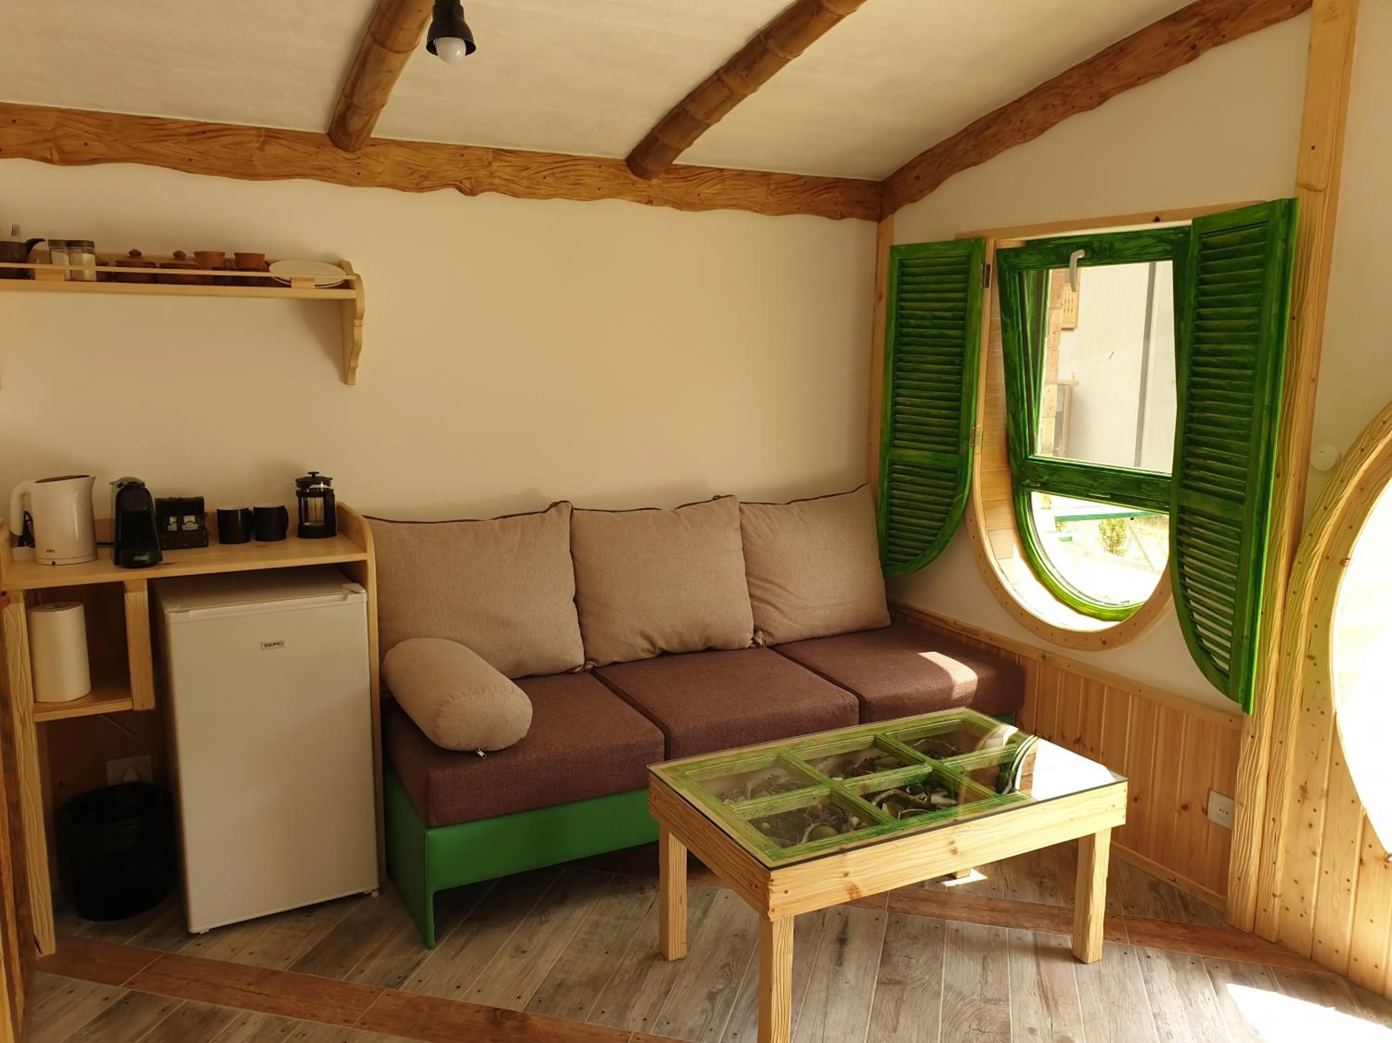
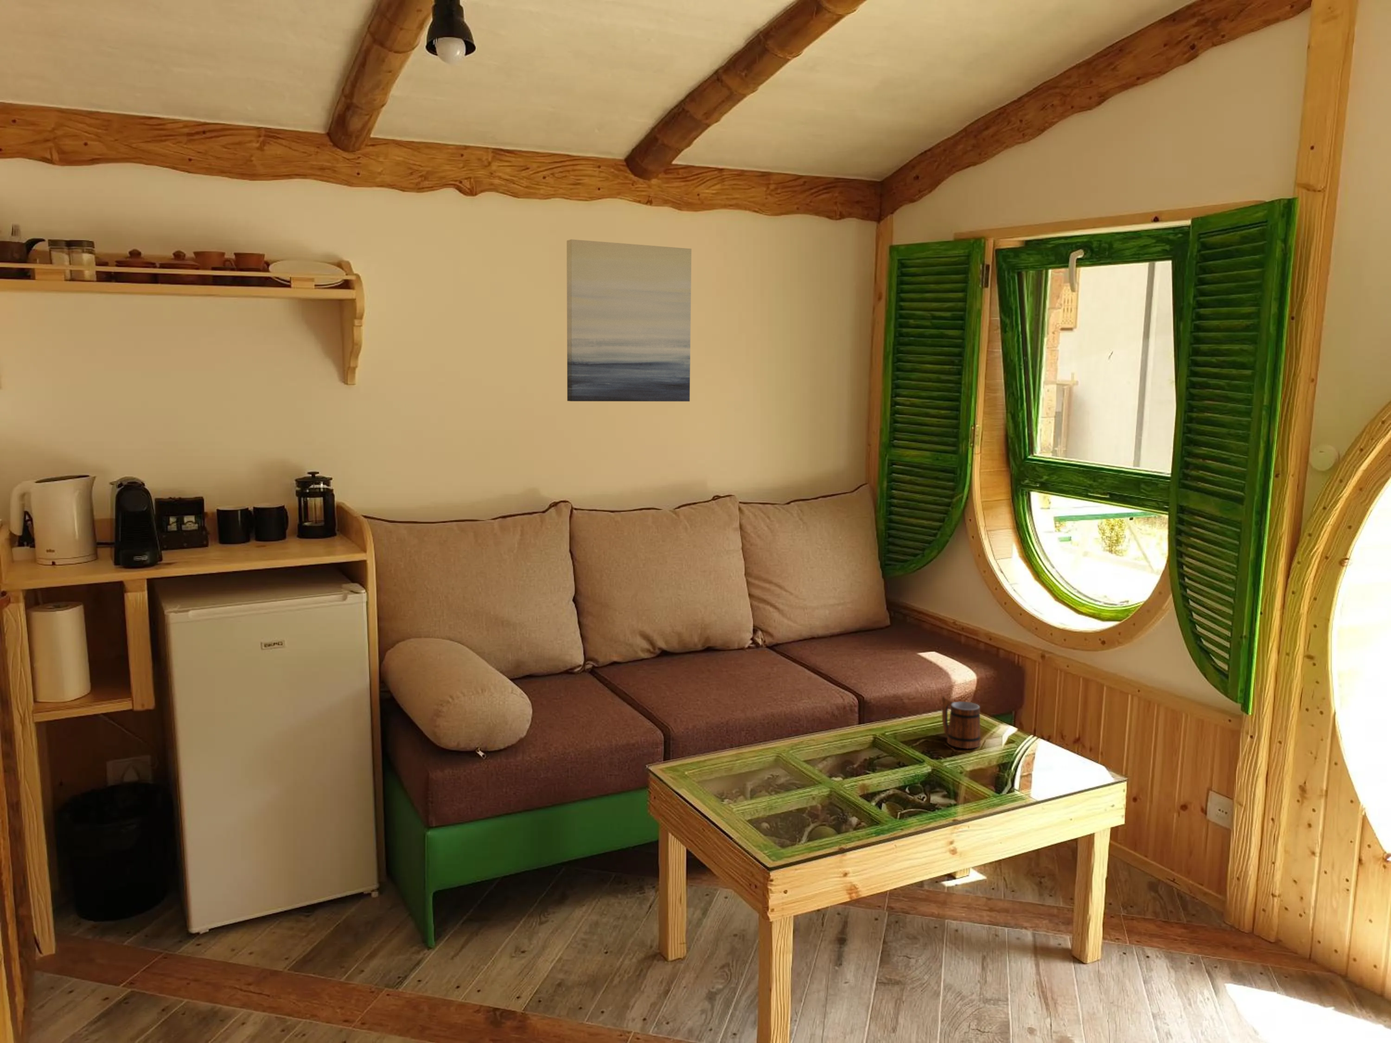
+ wall art (630, 323)
+ mug (958, 721)
